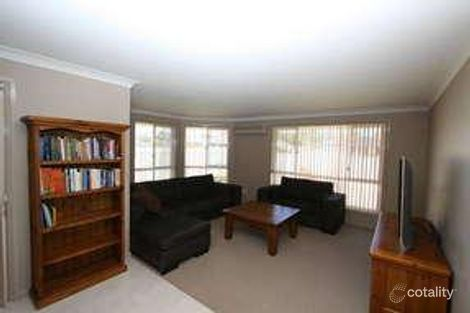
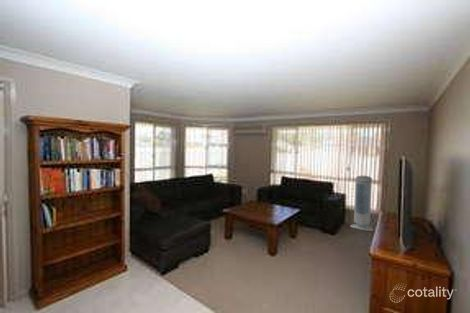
+ air purifier (362, 202)
